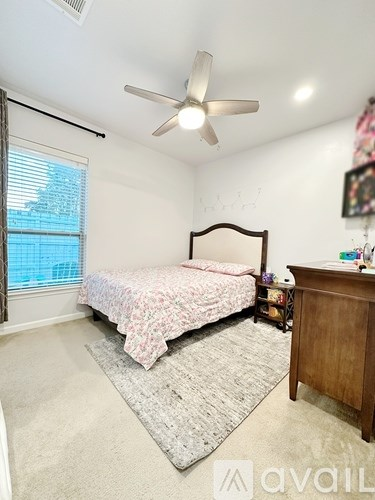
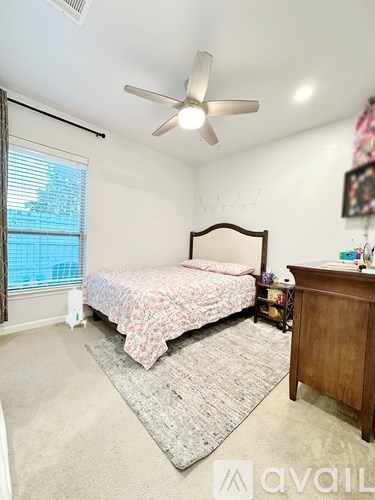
+ toy robot (75, 305)
